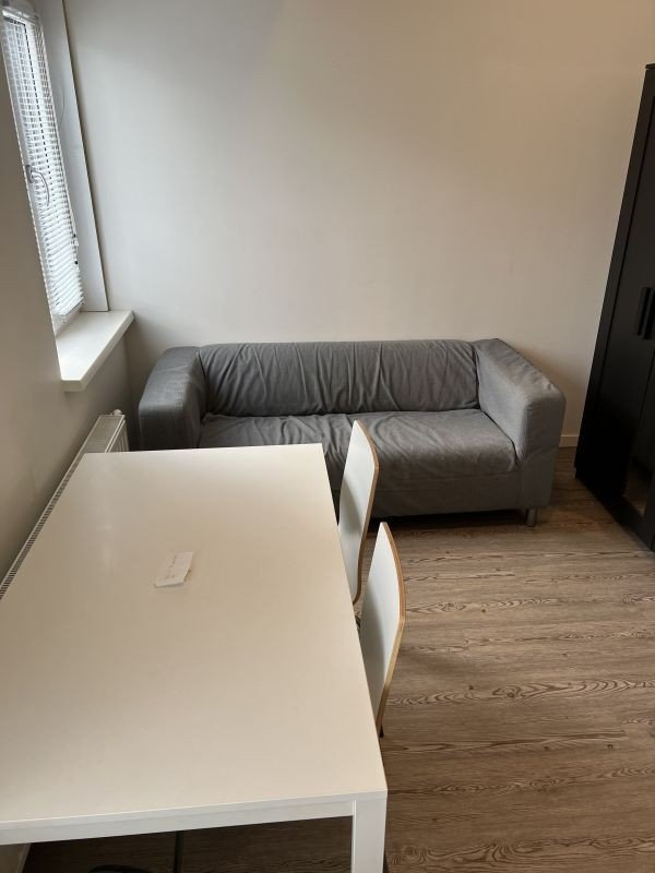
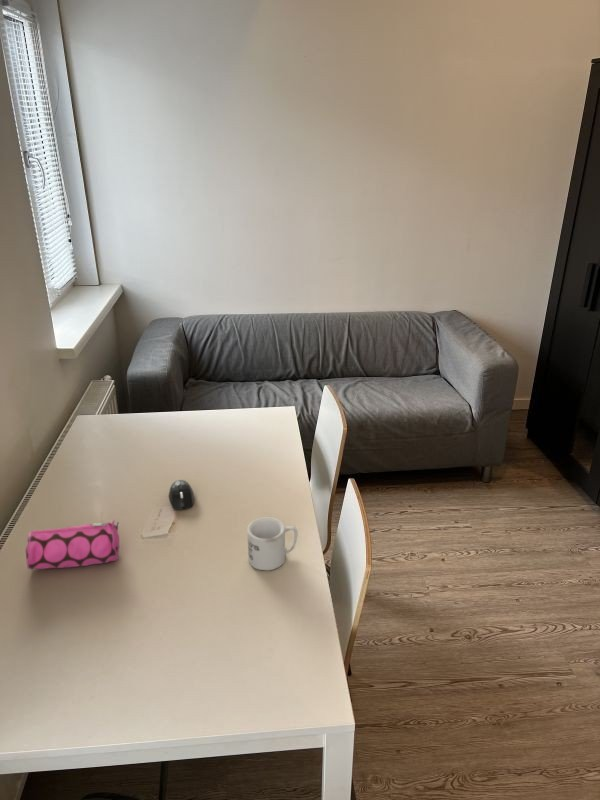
+ mug (273, 542)
+ mouse (180, 490)
+ pencil case (73, 544)
